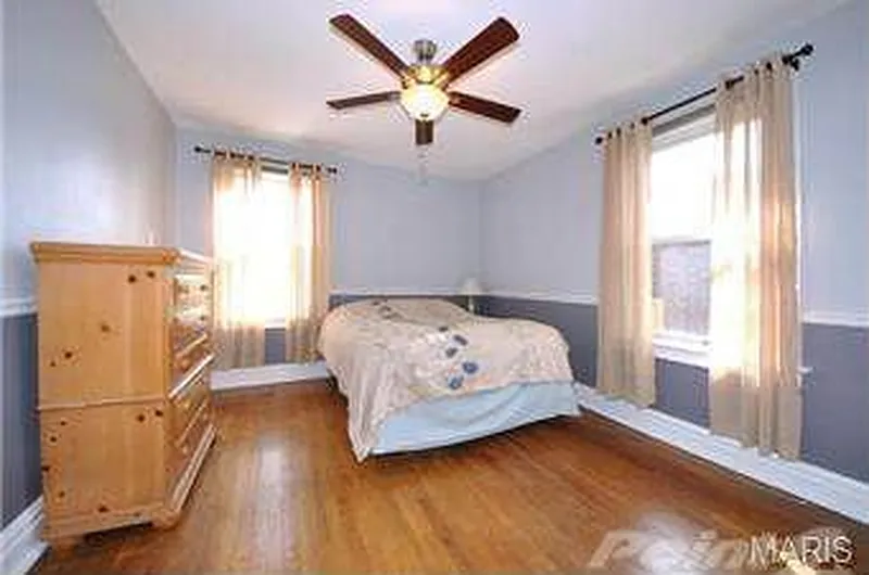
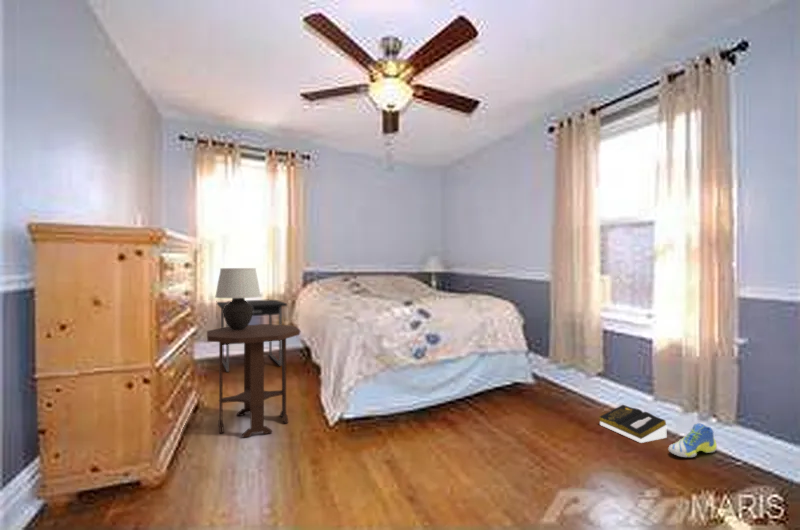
+ side table (253, 377)
+ book (631, 421)
+ nightstand (252, 315)
+ table lamp (238, 298)
+ sneaker (691, 438)
